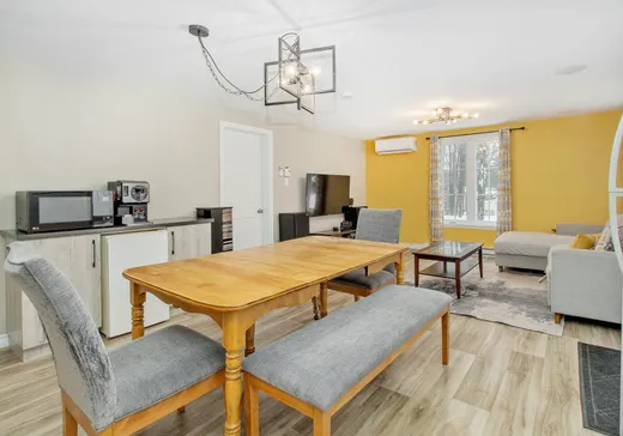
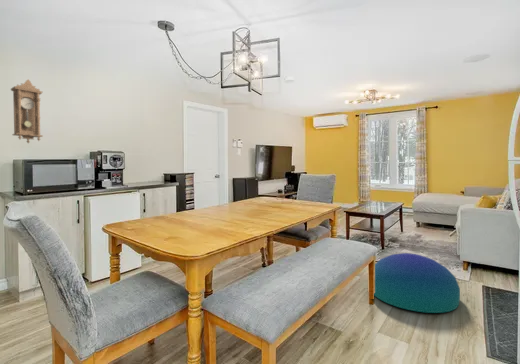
+ pendulum clock (27, 112)
+ pouf (411, 274)
